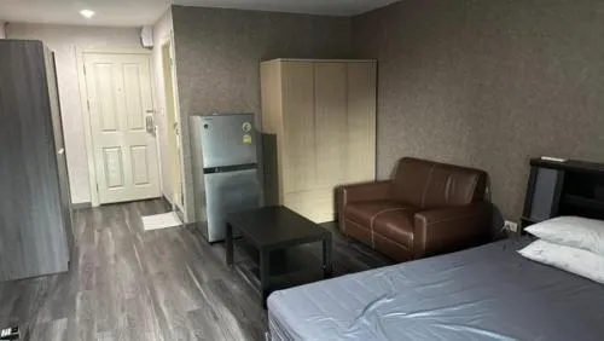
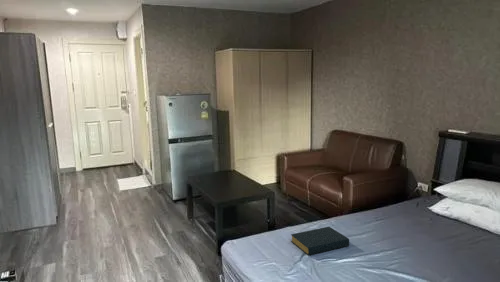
+ hardback book (319, 240)
